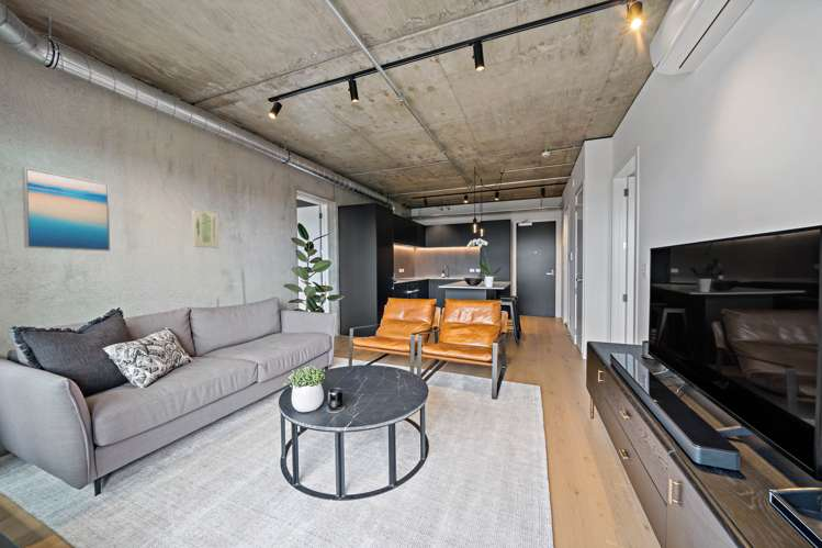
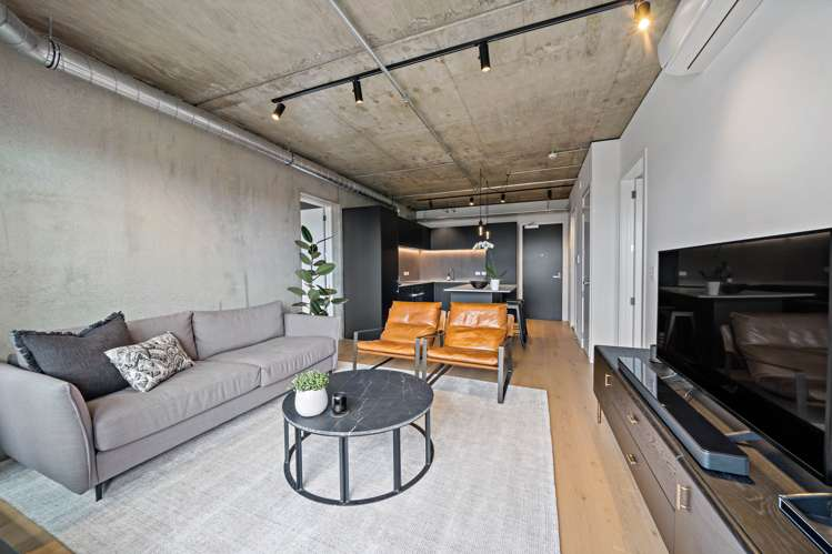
- wall art (205, 230)
- wall art (69, 213)
